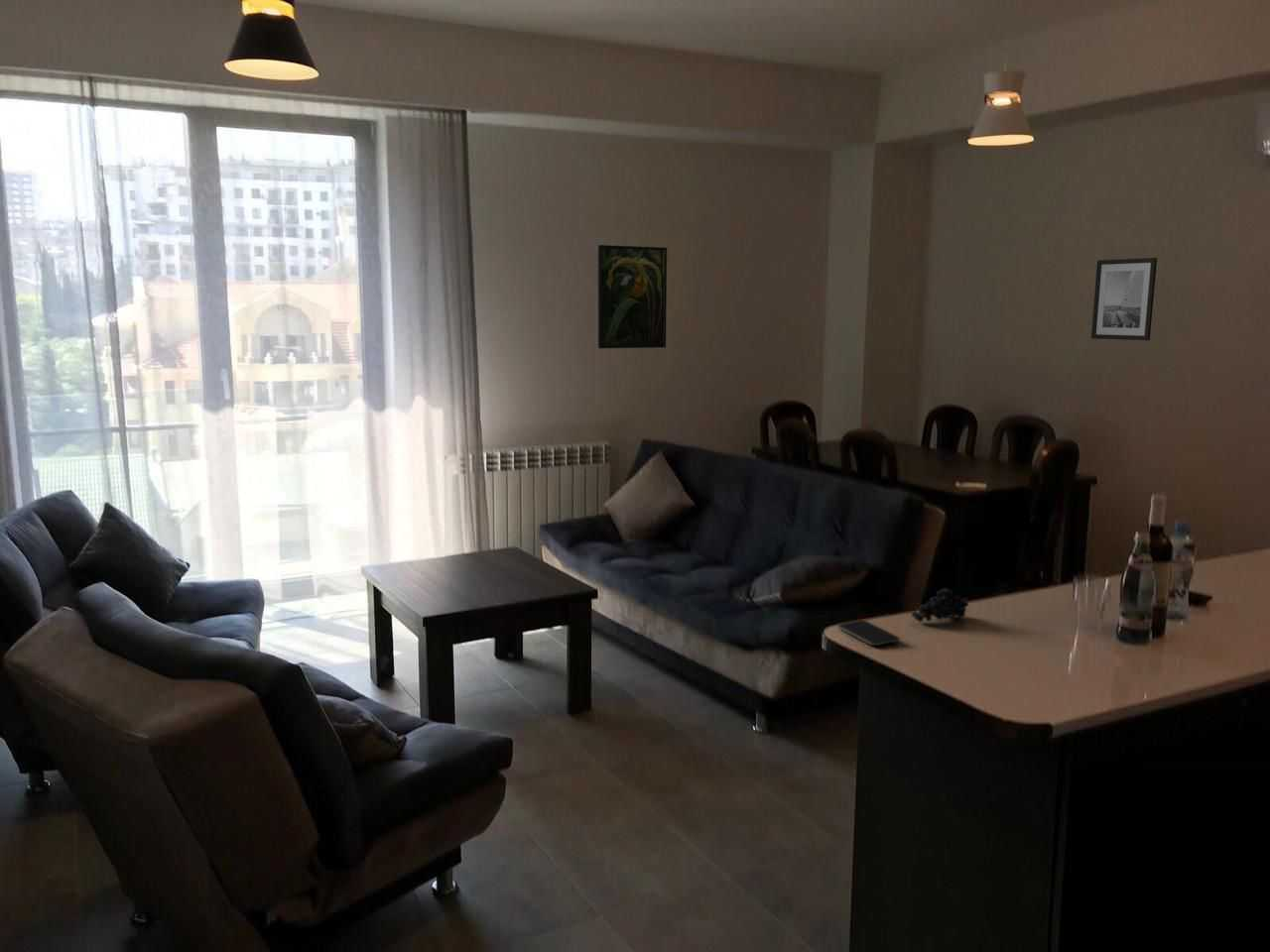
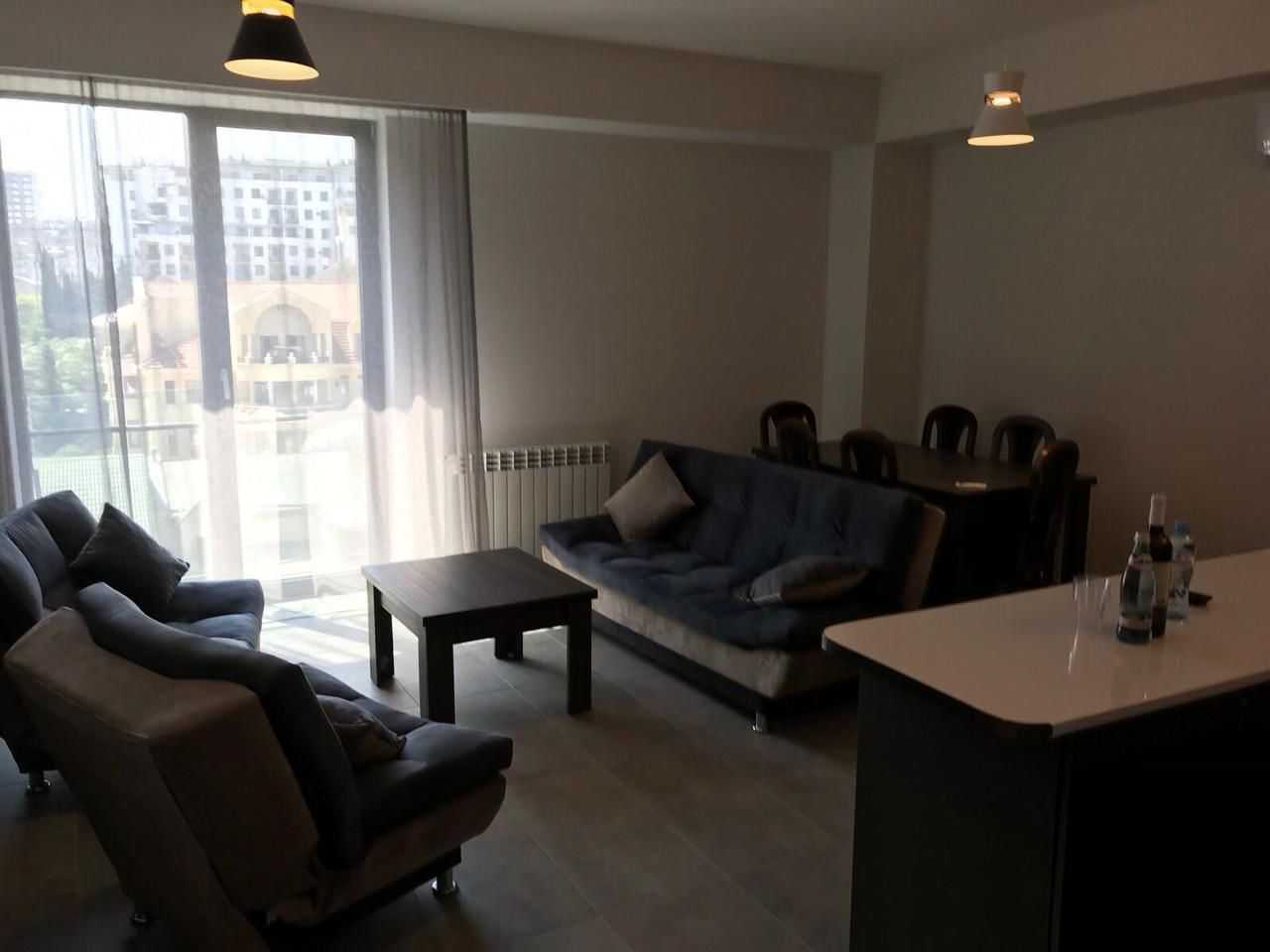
- smartphone (867, 632)
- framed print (632, 298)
- fruit (942, 604)
- wall art (1122, 299)
